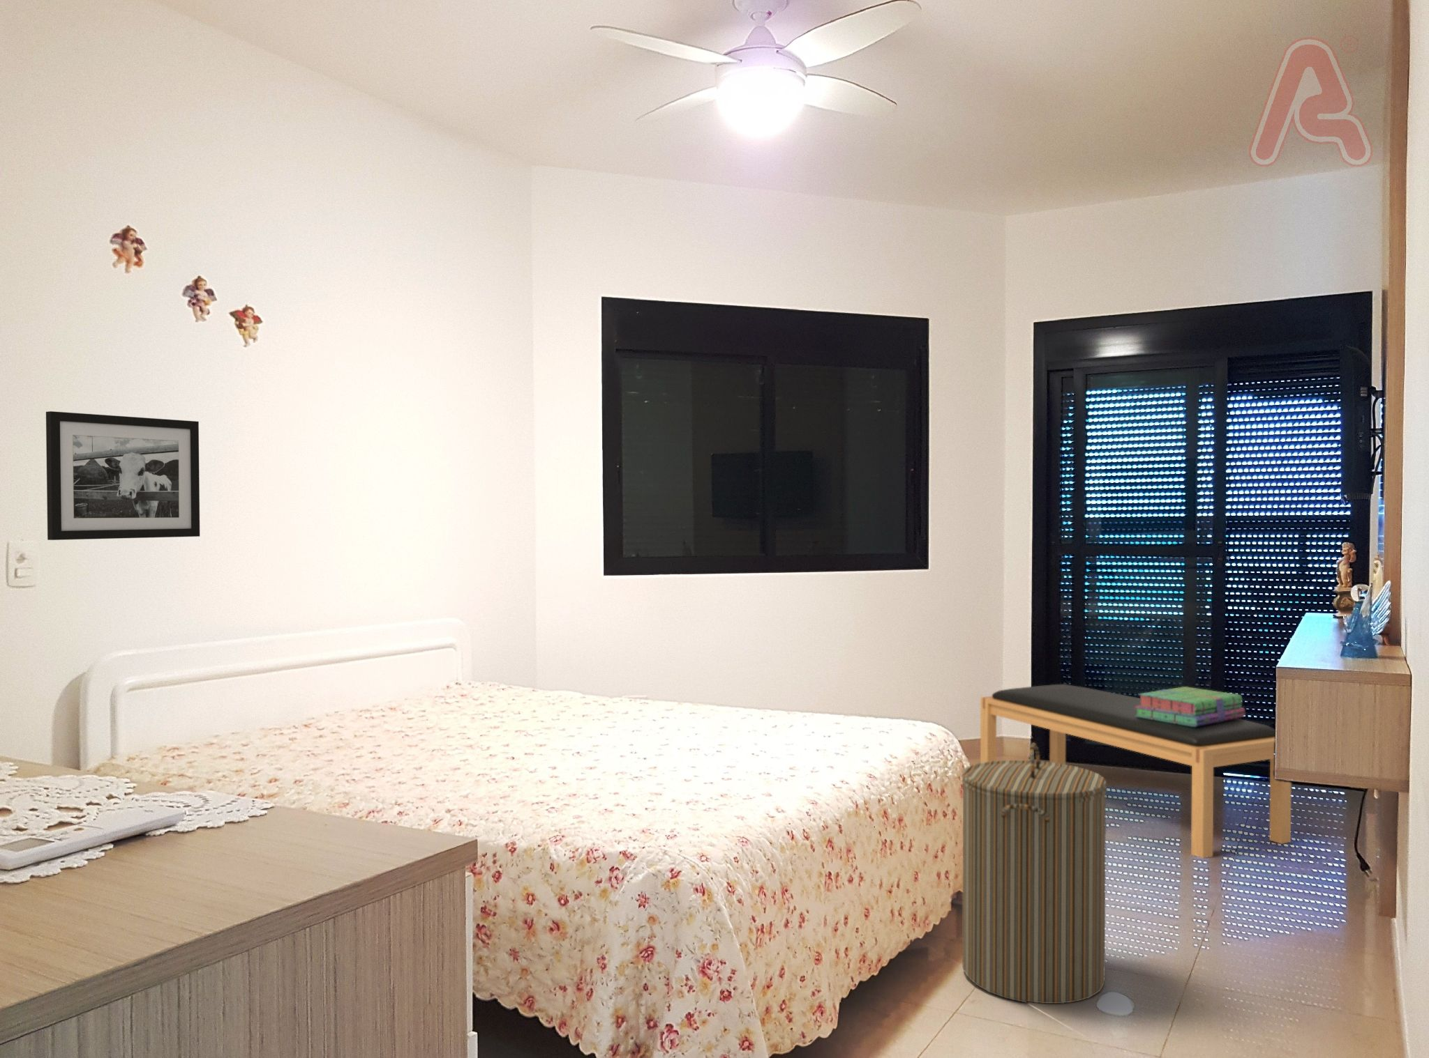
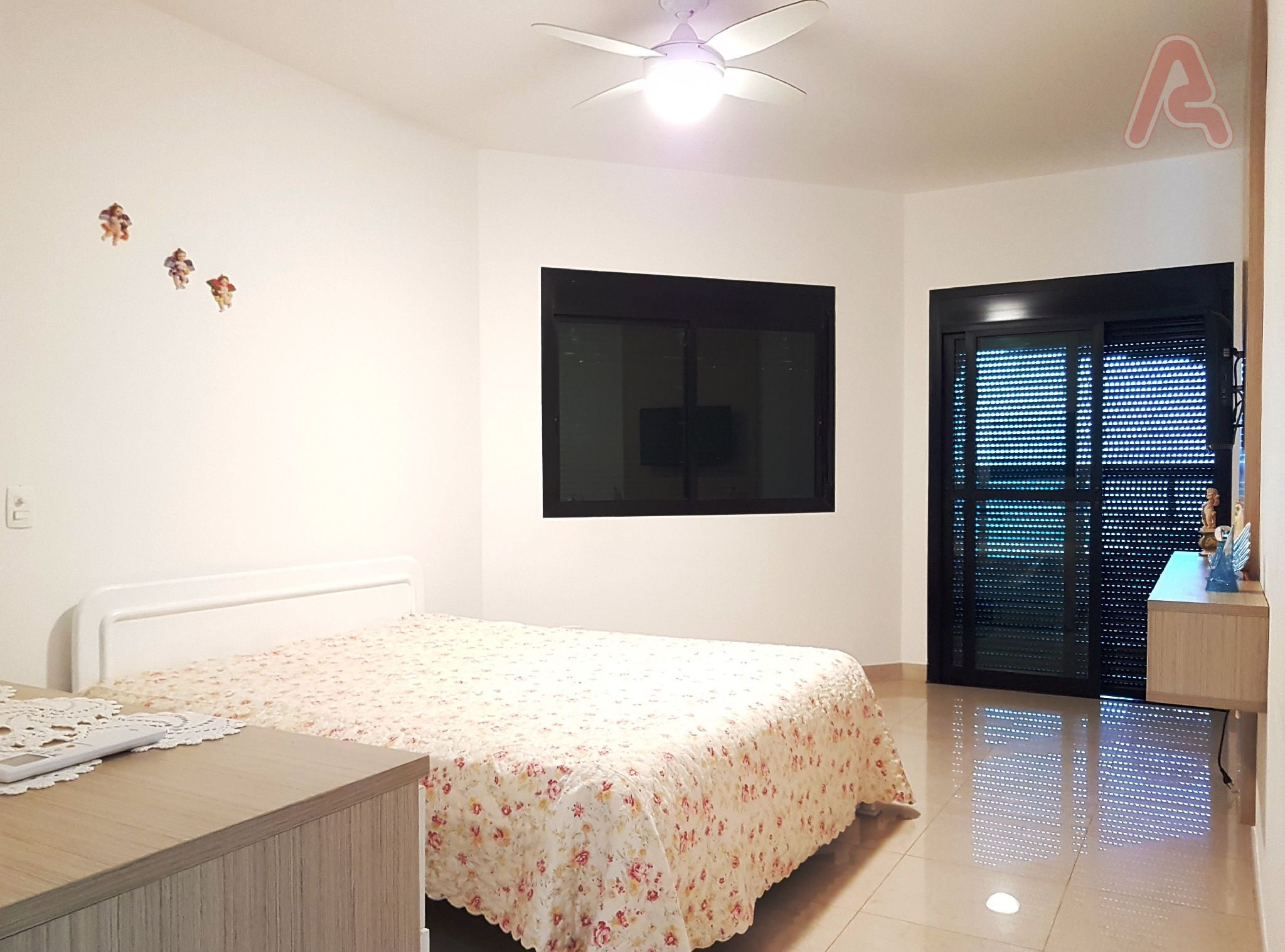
- bench (1123, 748)
- picture frame (127, 478)
- stack of books (1190, 705)
- laundry hamper (1033, 859)
